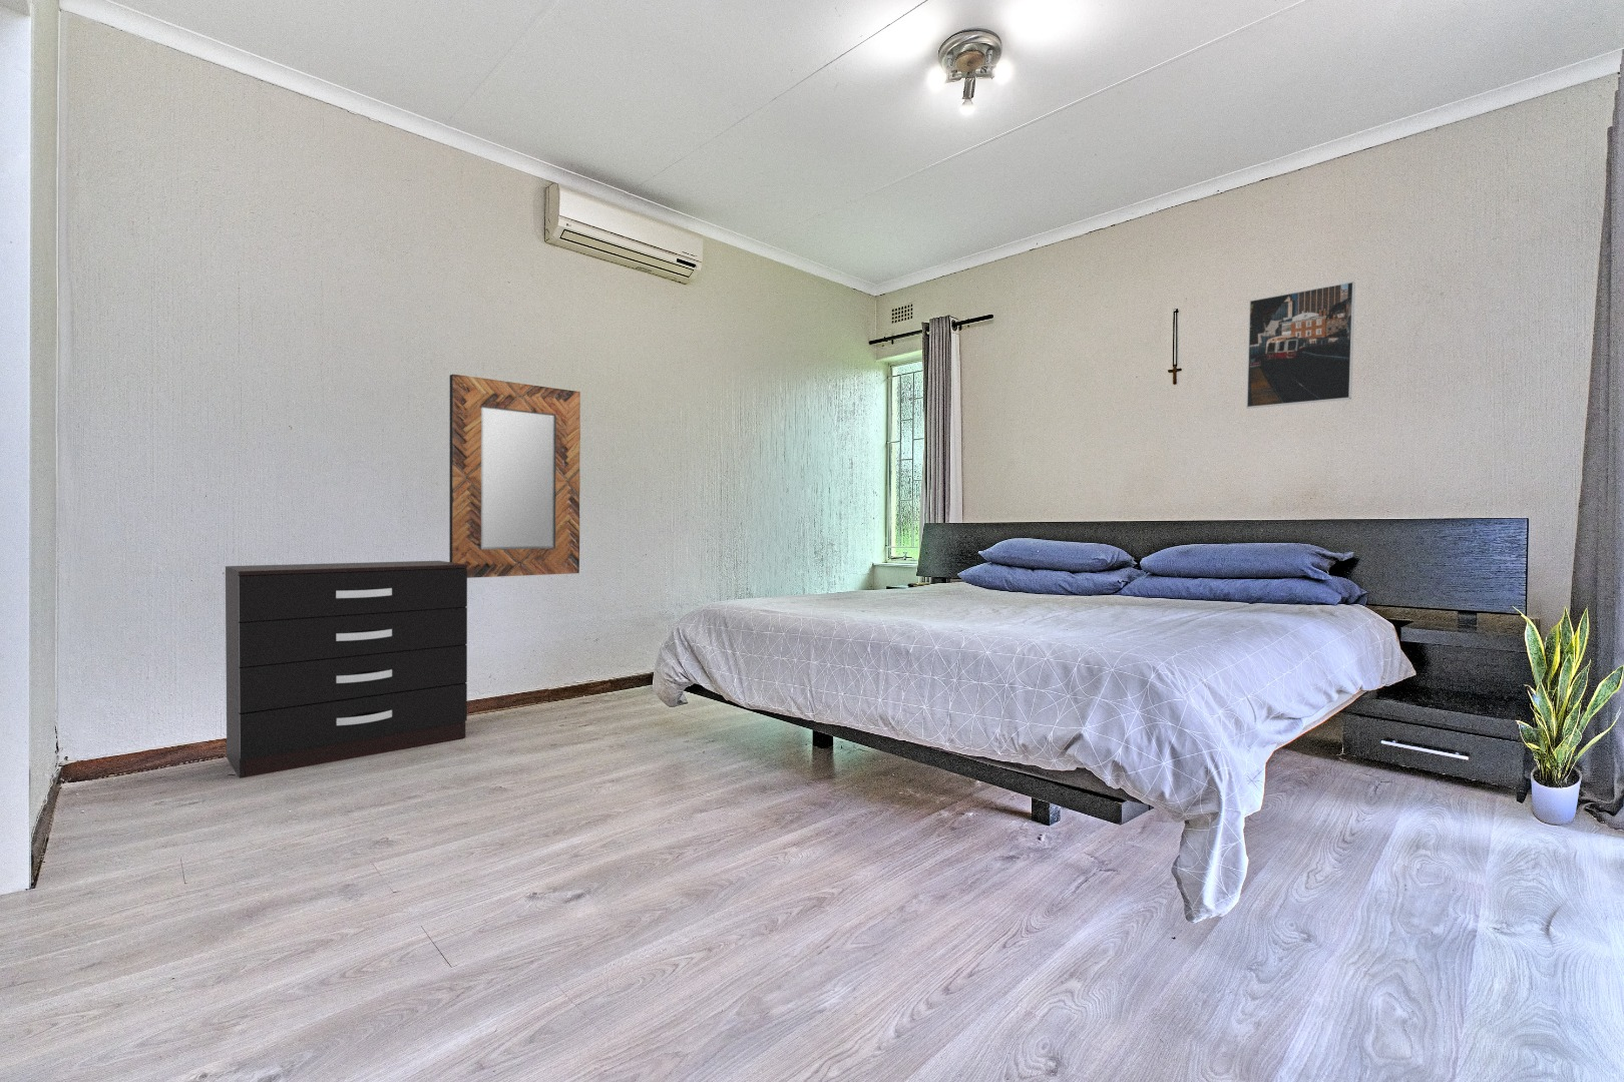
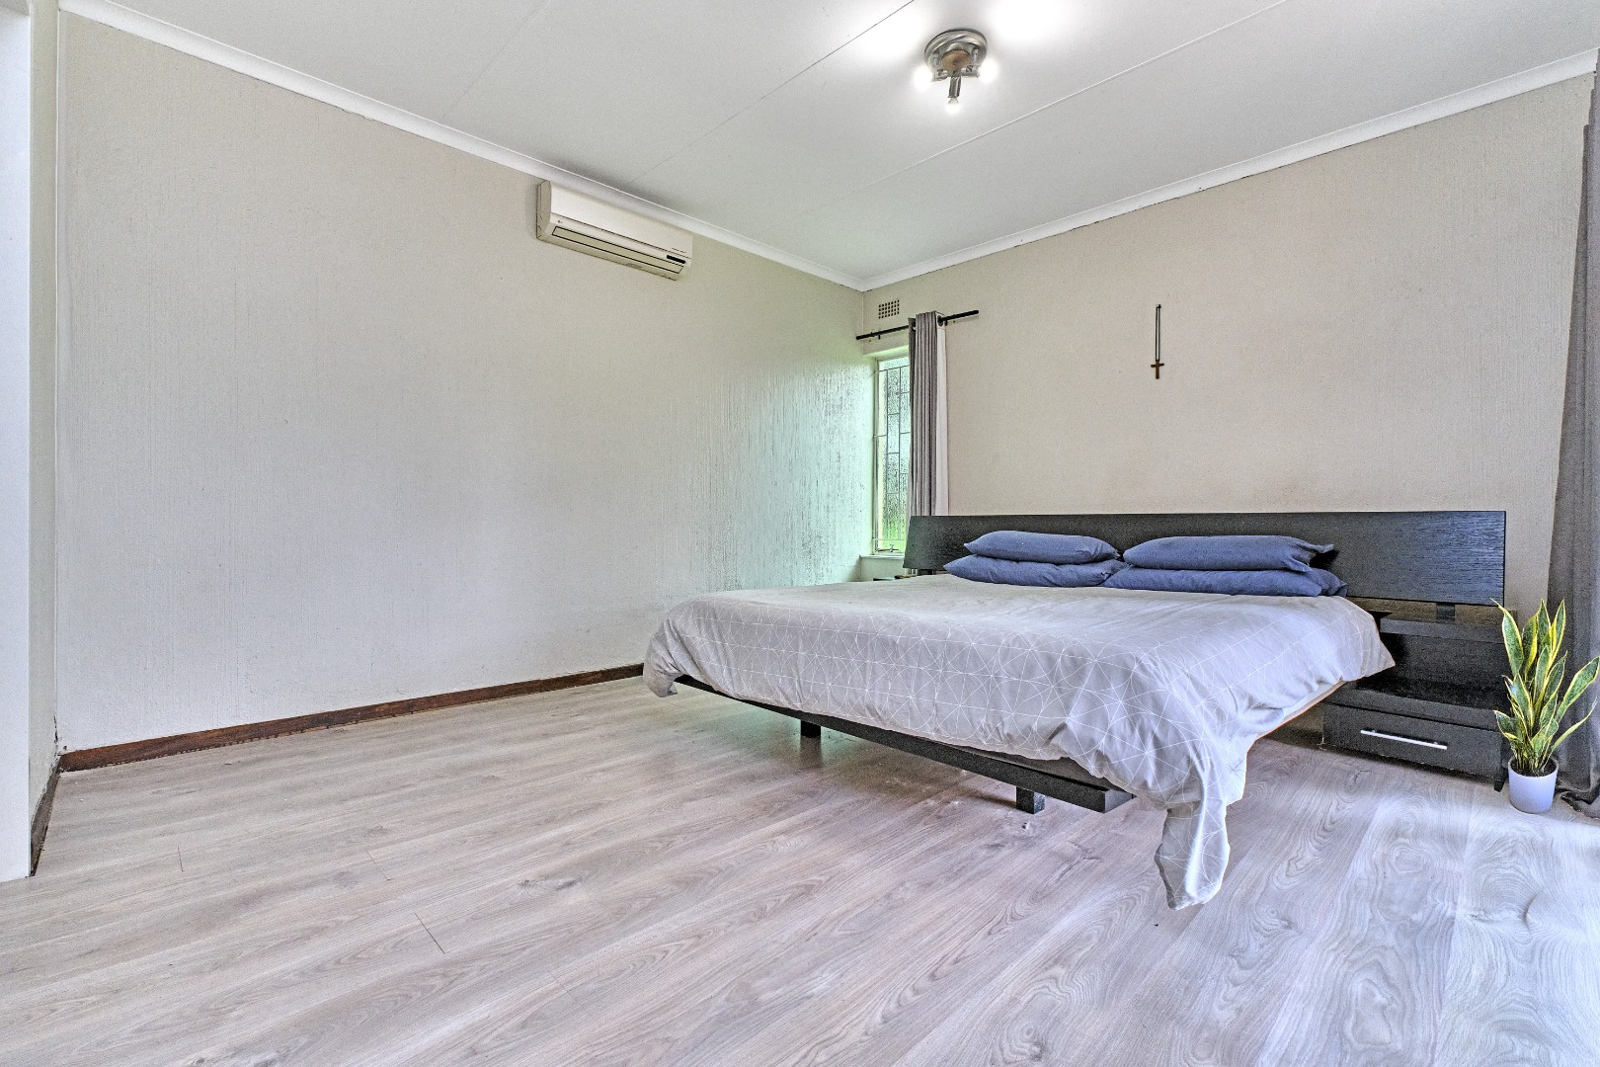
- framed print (1298, 348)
- home mirror (518, 479)
- dresser (353, 657)
